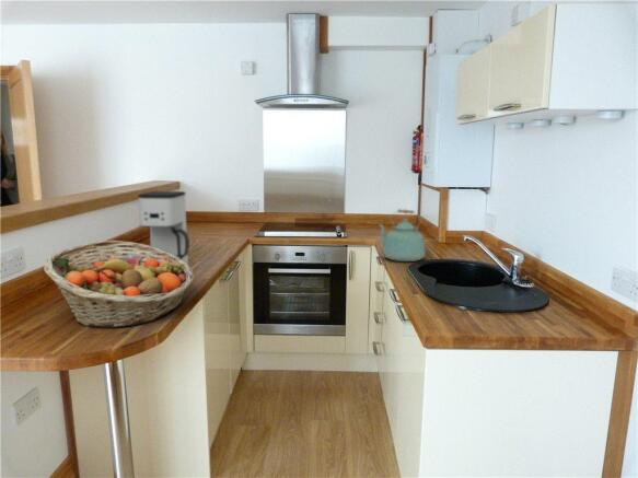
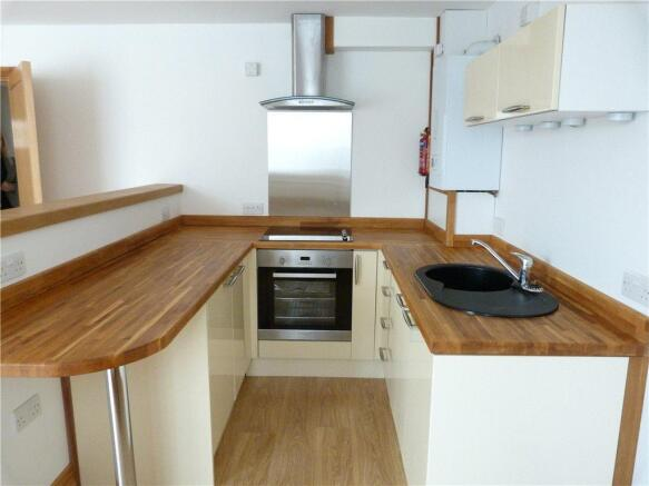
- kettle (401, 233)
- fruit basket (125, 279)
- coffee maker (165, 233)
